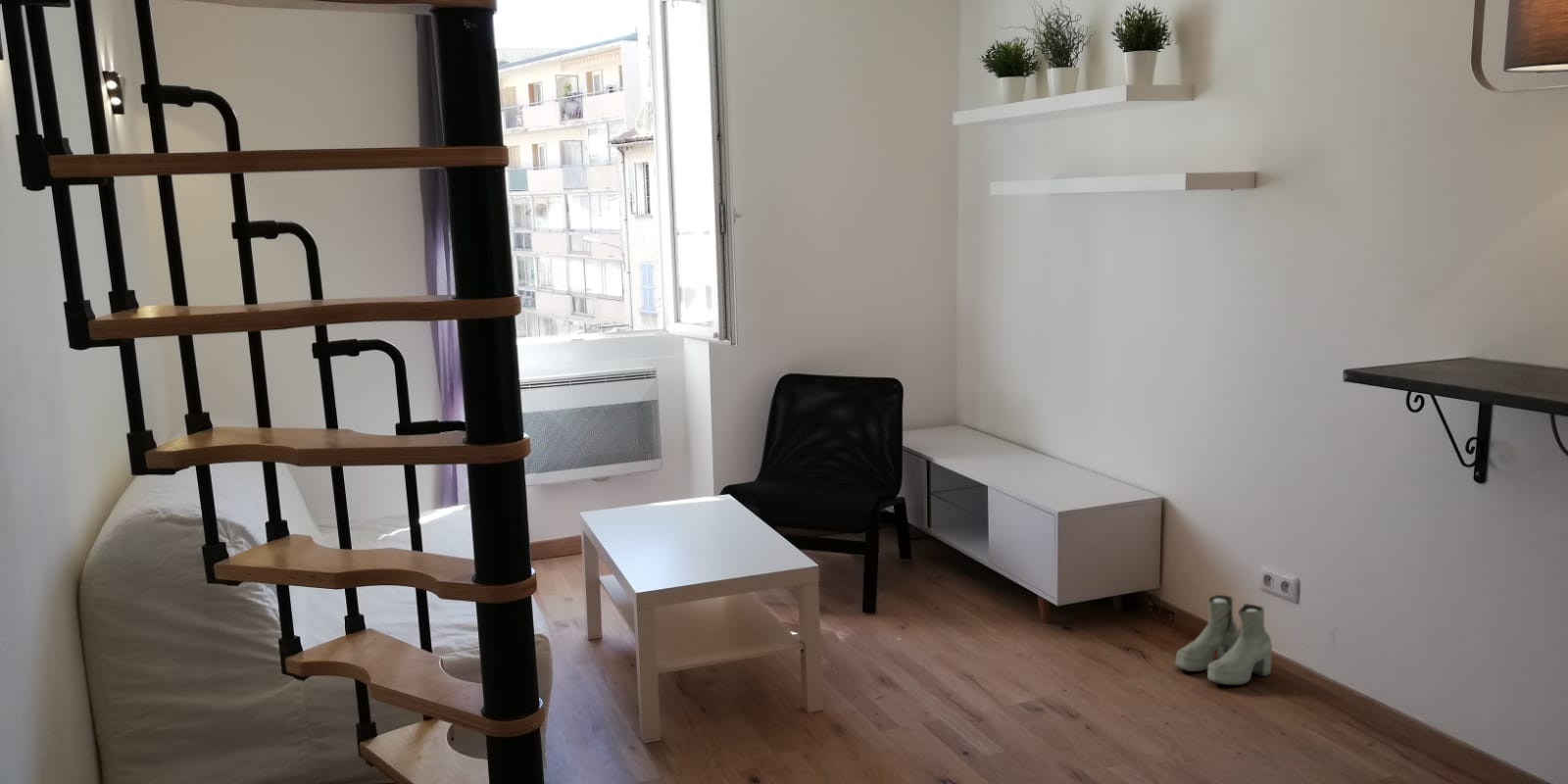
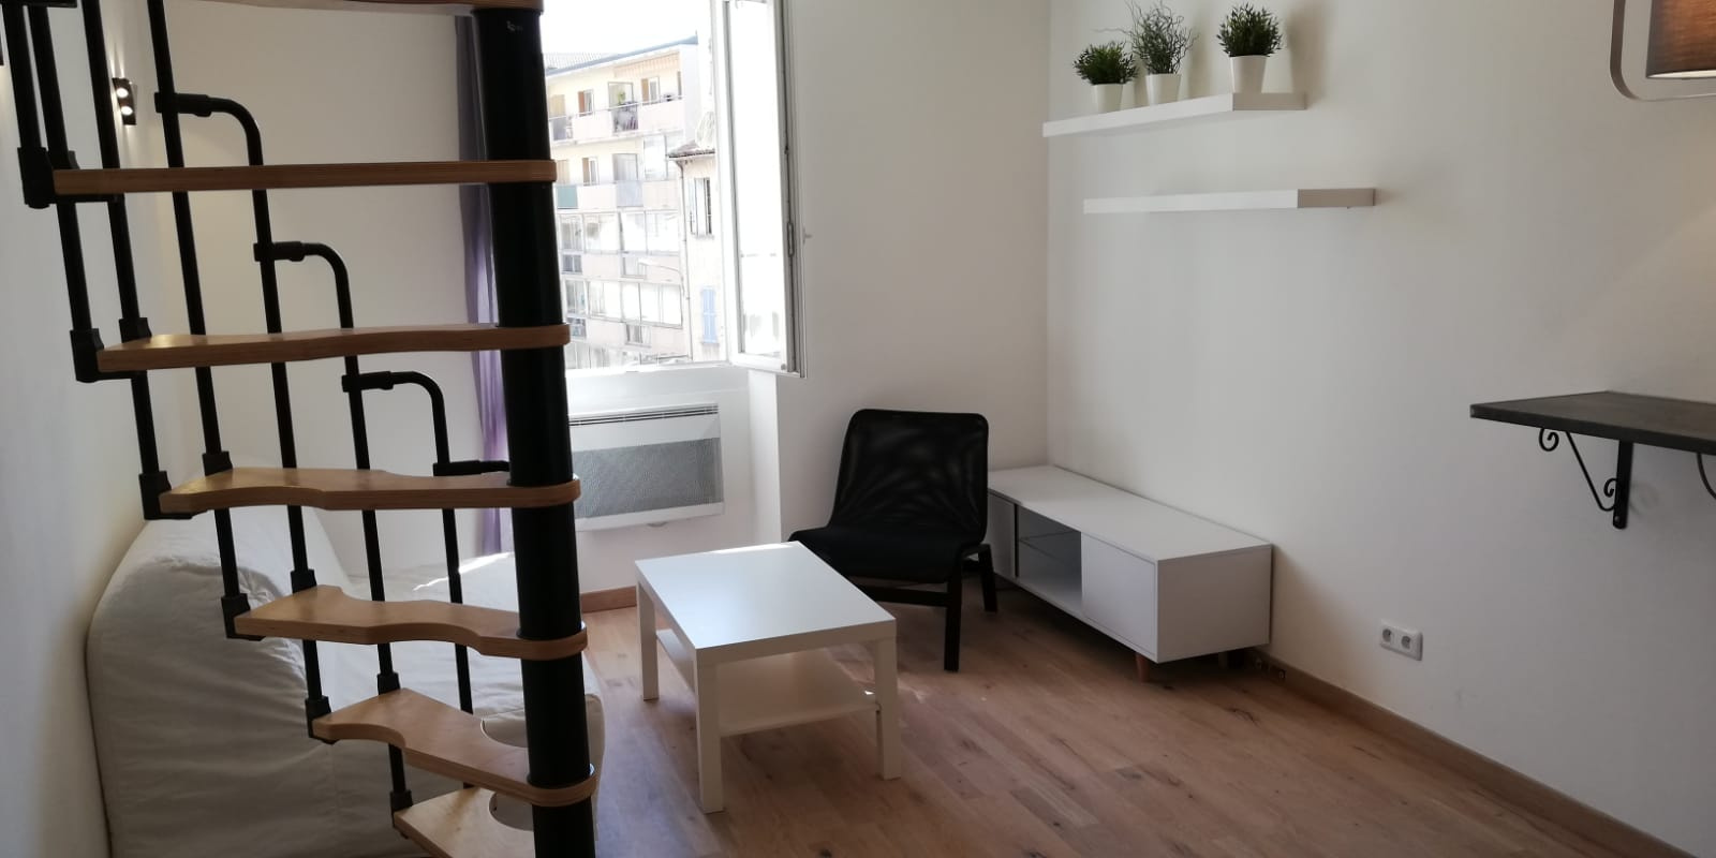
- boots (1225, 637)
